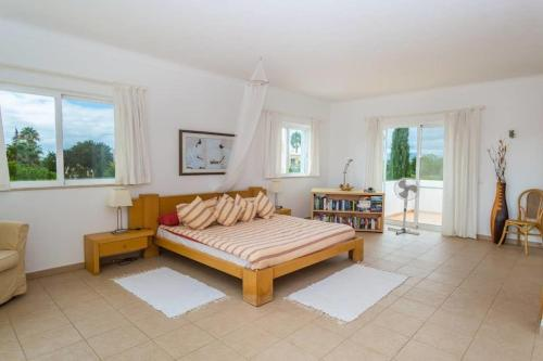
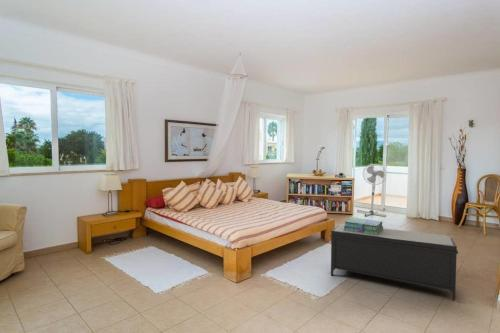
+ stack of books (363, 225)
+ bench (388, 256)
